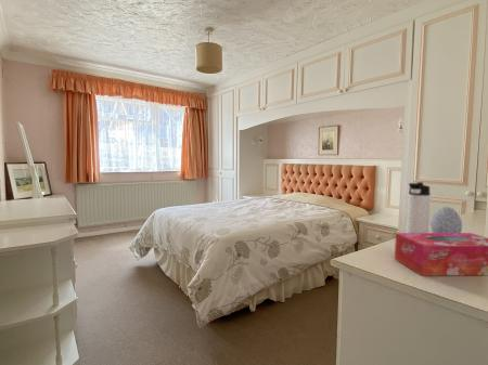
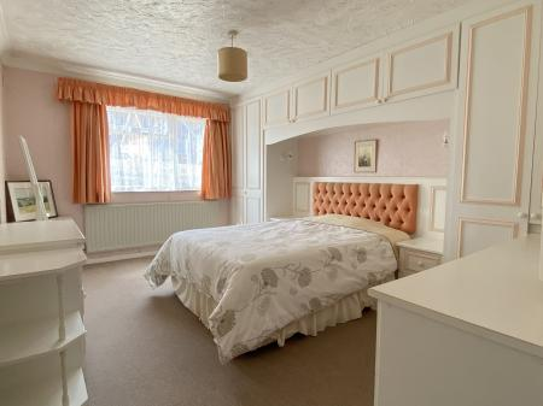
- tissue box (448, 252)
- thermos bottle (416, 214)
- decorative egg (446, 222)
